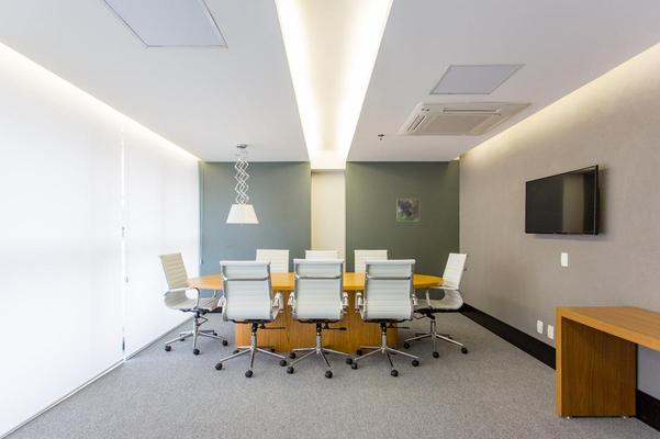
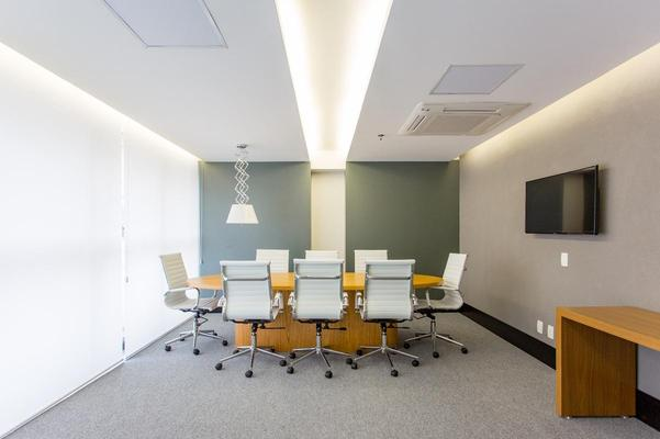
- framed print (407, 210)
